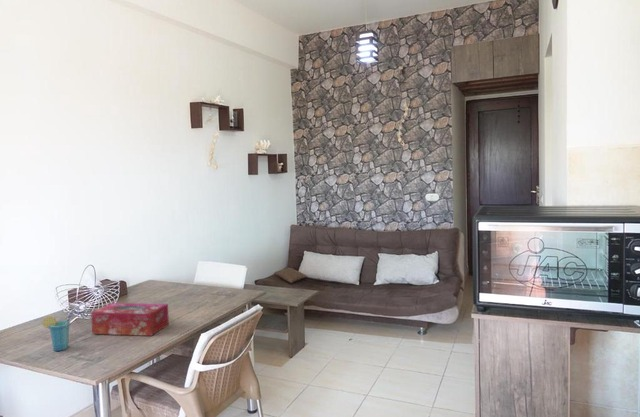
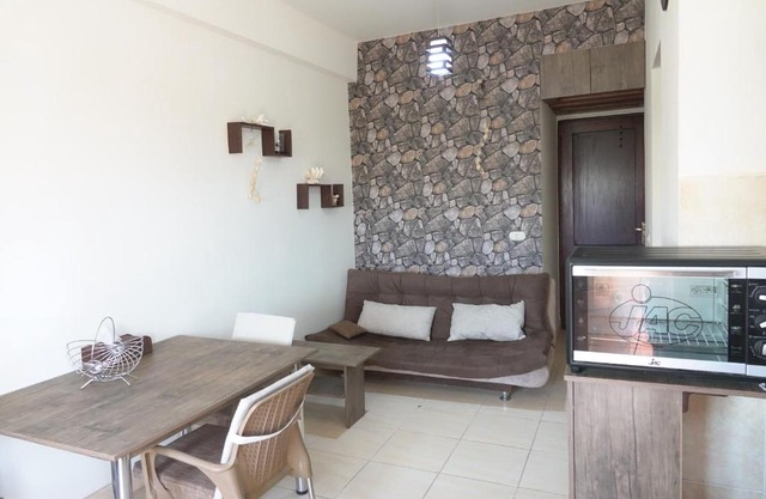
- cup (62, 330)
- tissue box (130, 318)
